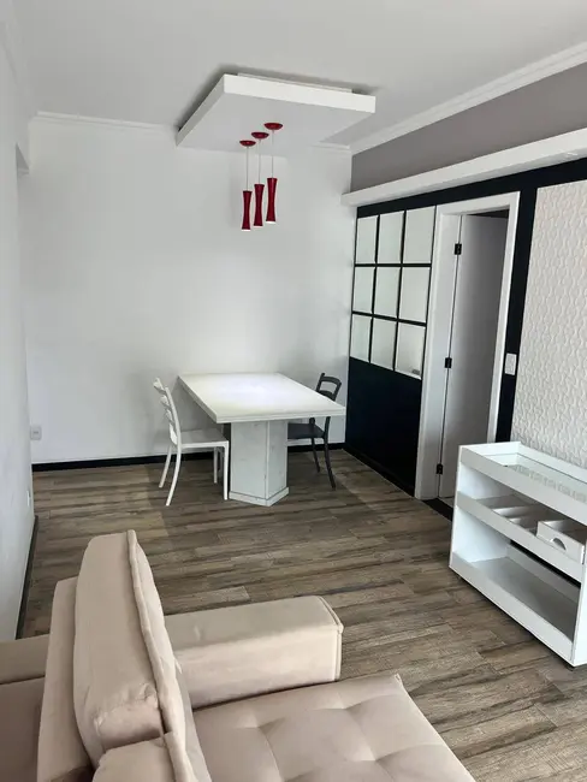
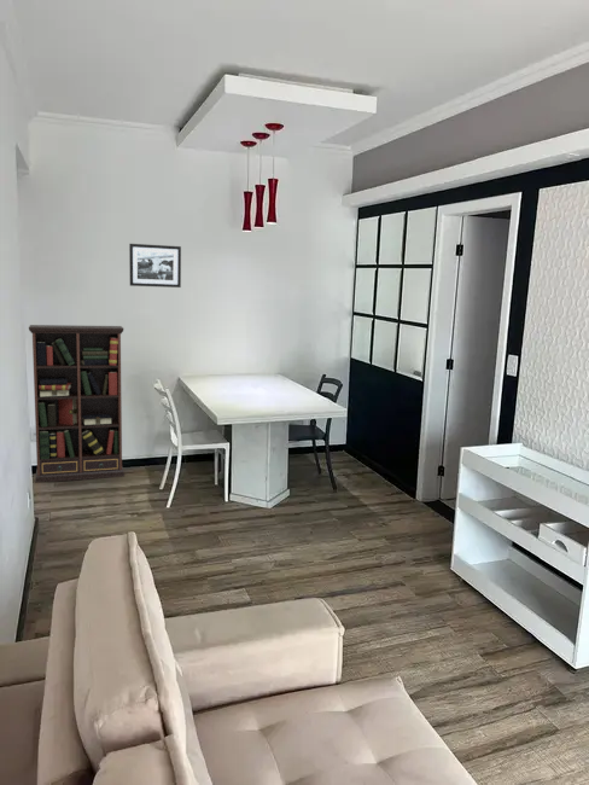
+ bookcase (78, 402)
+ picture frame (154, 266)
